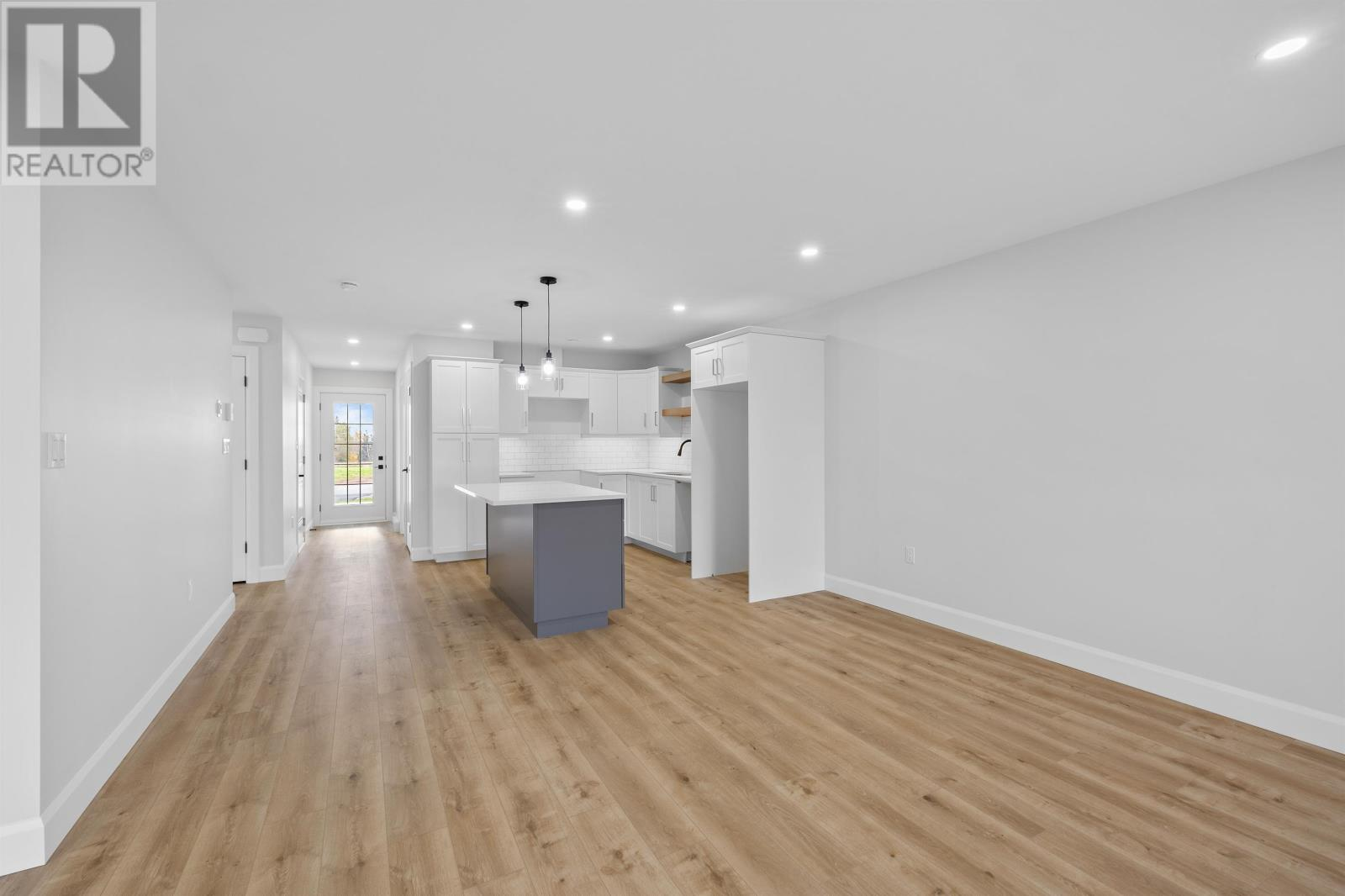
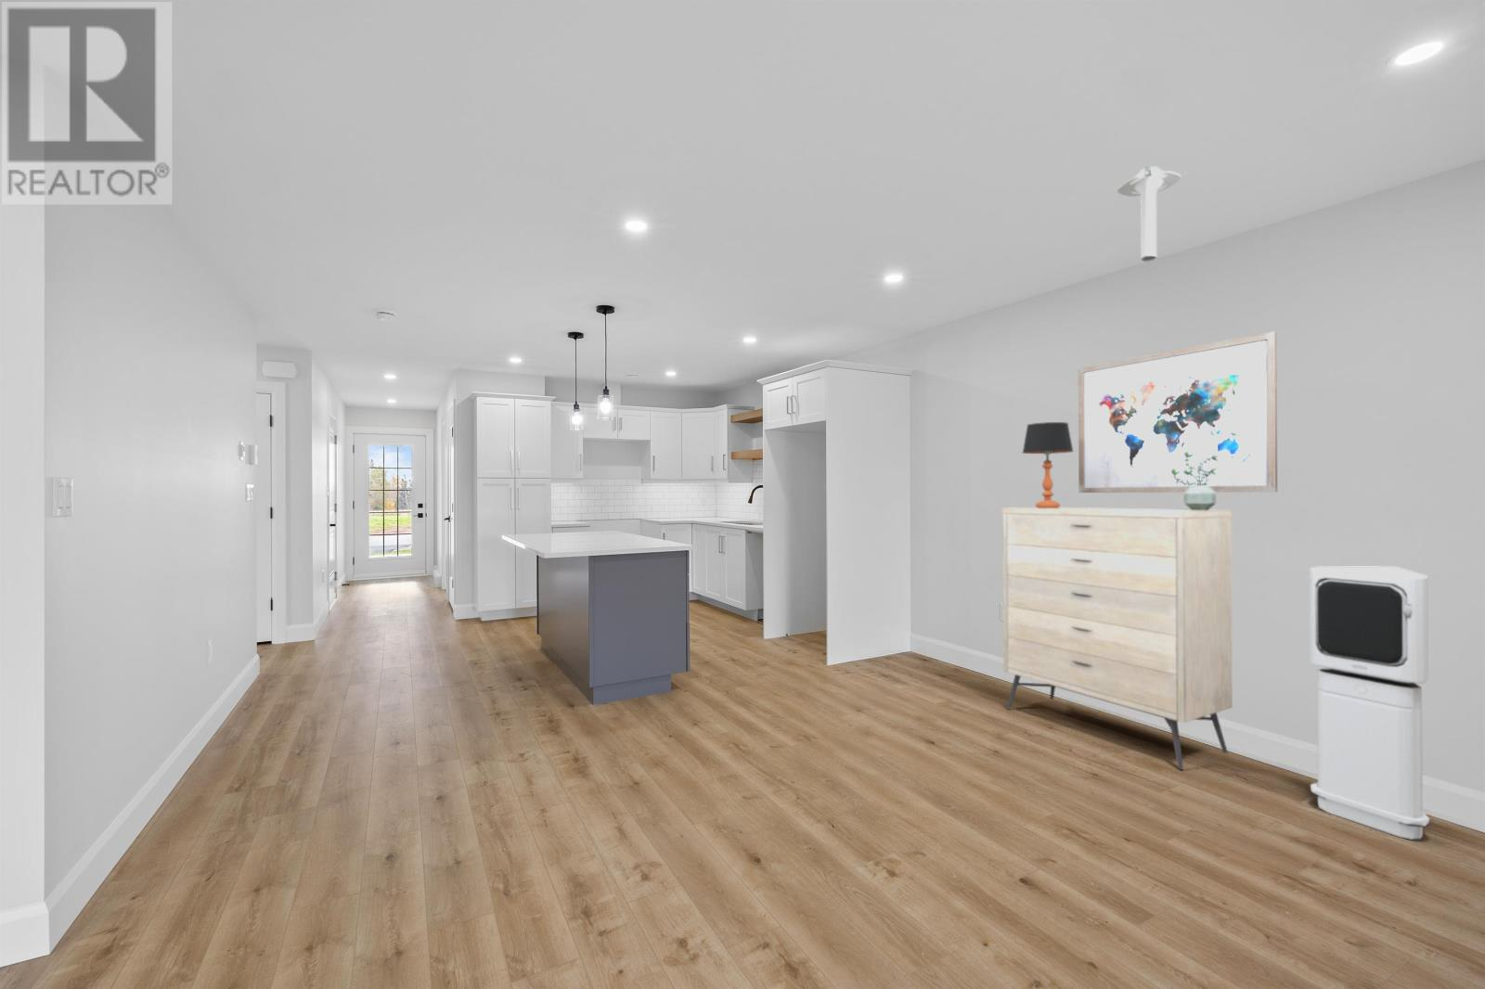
+ air purifier (1377, 691)
+ table lamp (1047, 466)
+ dresser (1106, 619)
+ wall art (1165, 422)
+ potted plant (1197, 480)
+ ceiling light (1148, 213)
